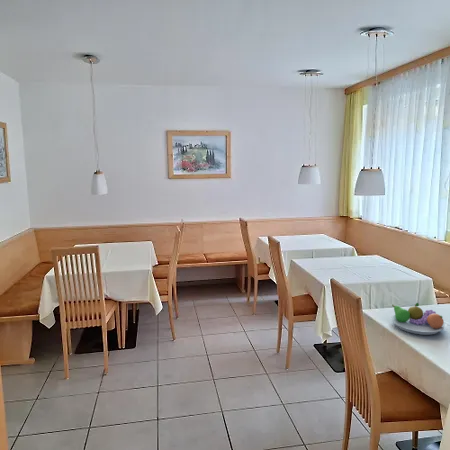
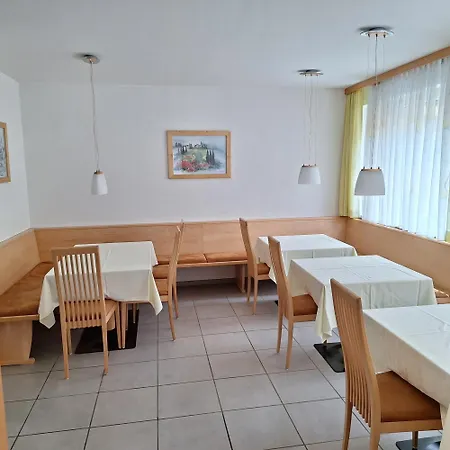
- fruit bowl (416, 316)
